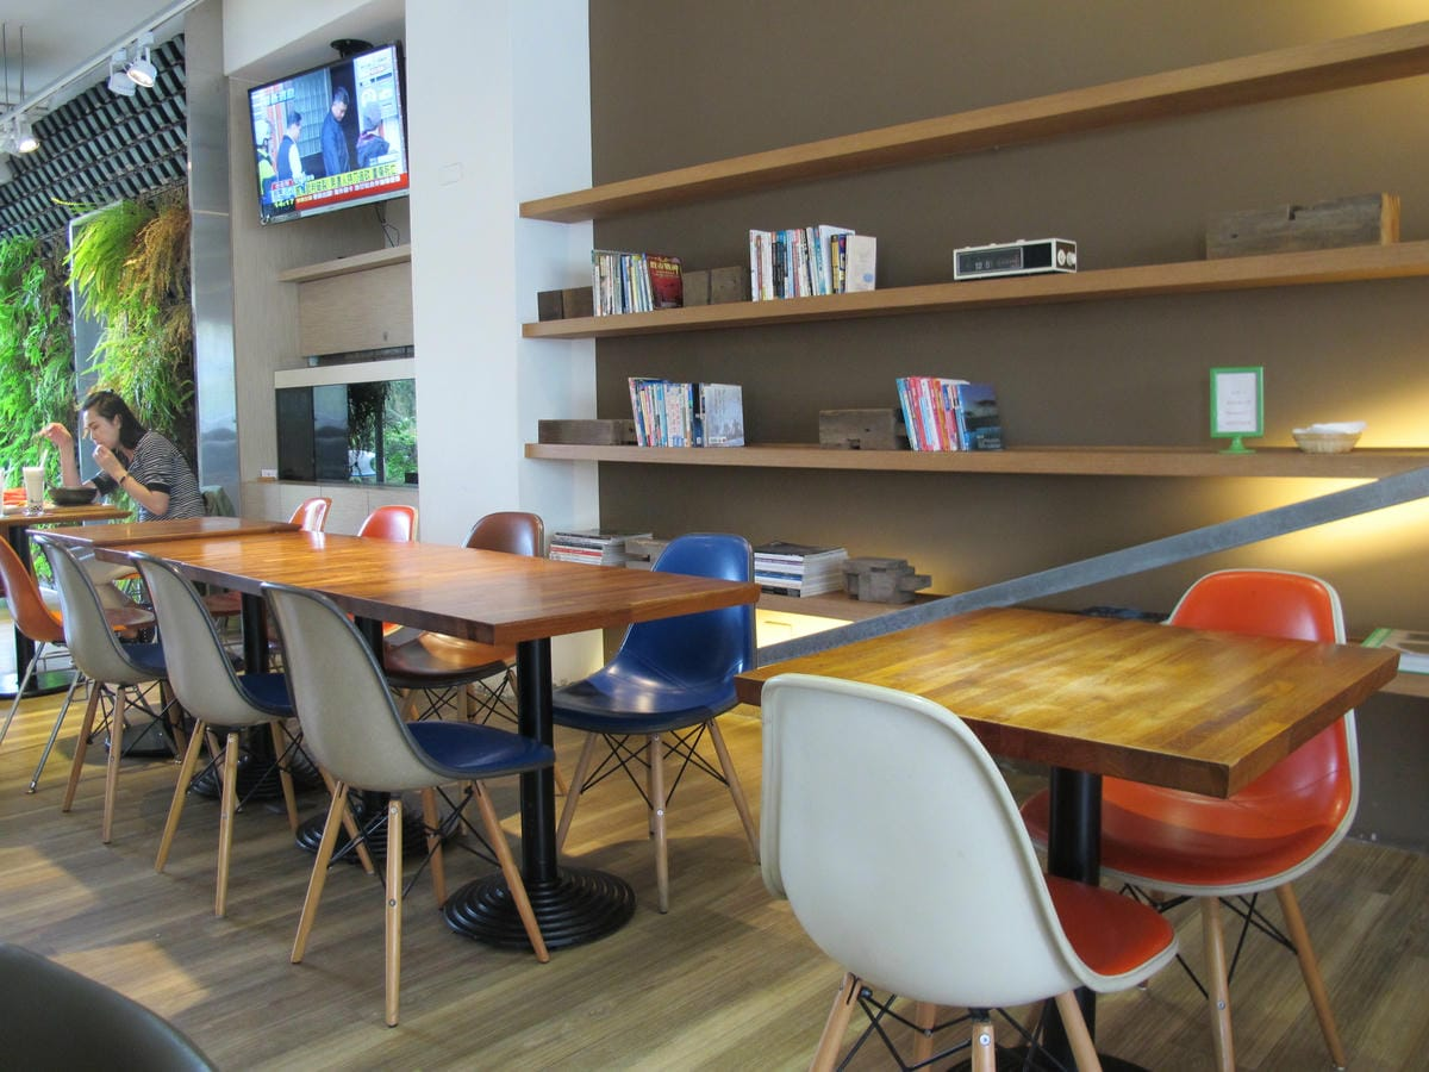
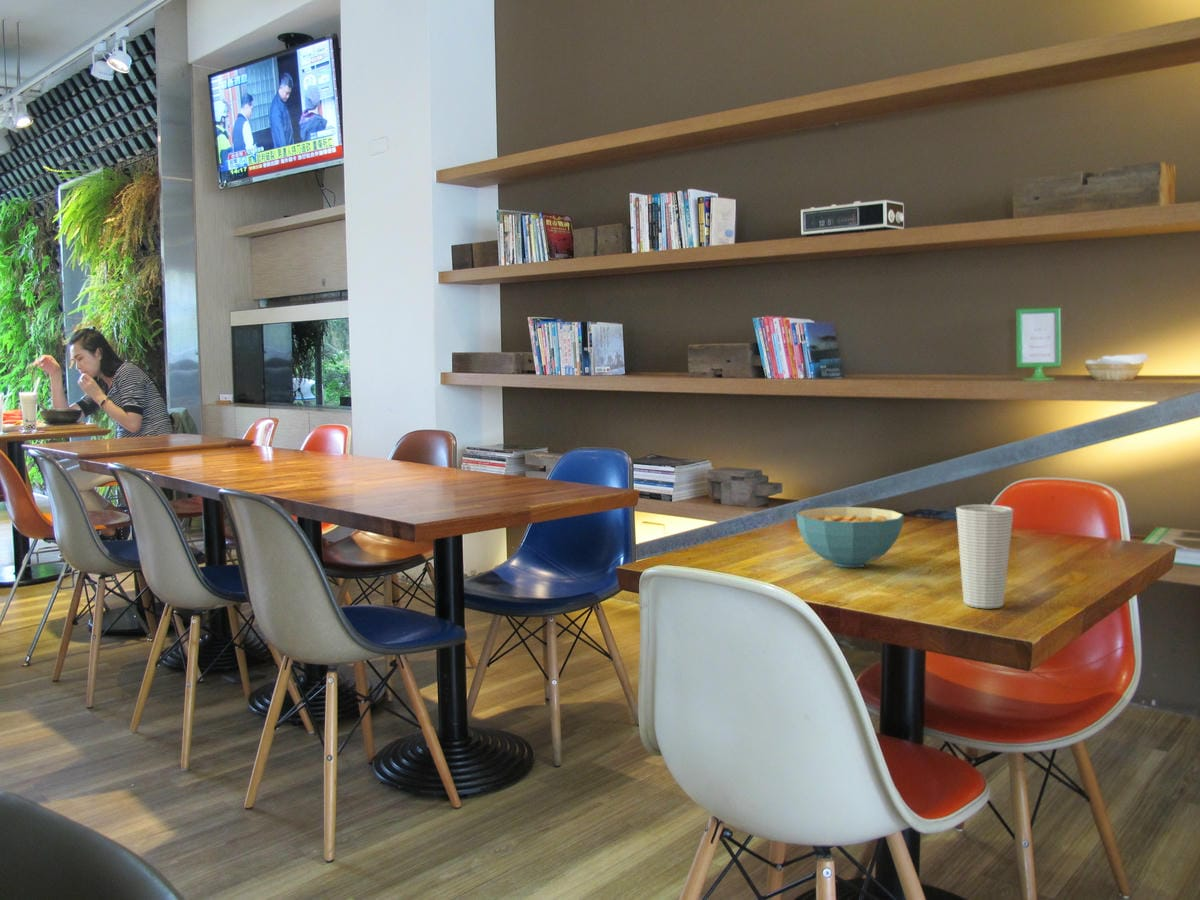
+ cup (984, 556)
+ cereal bowl (849, 539)
